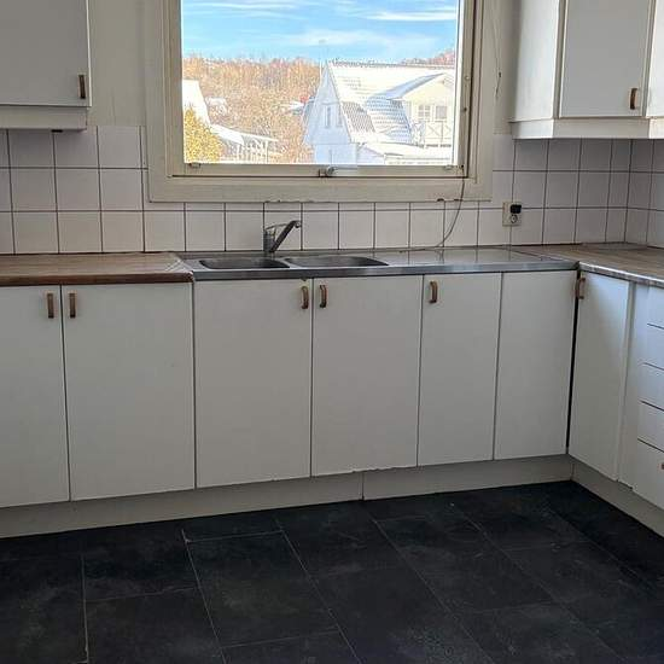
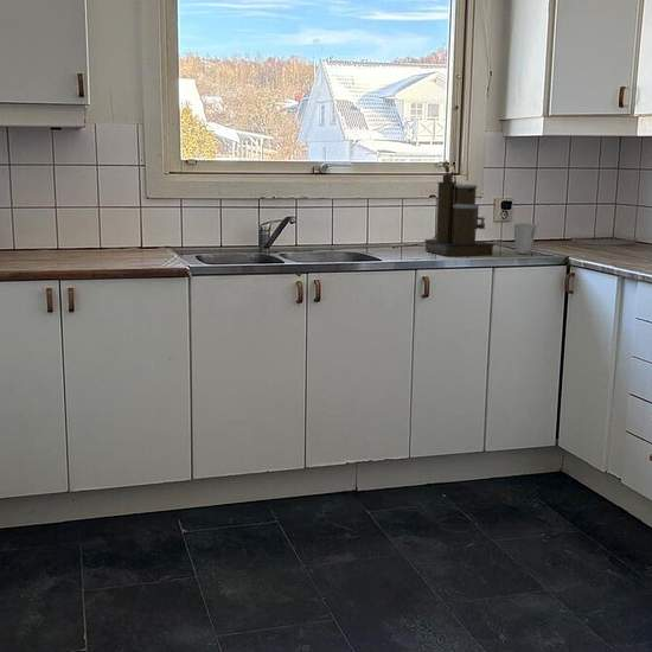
+ dixie cup (524, 238)
+ coffee maker (460, 206)
